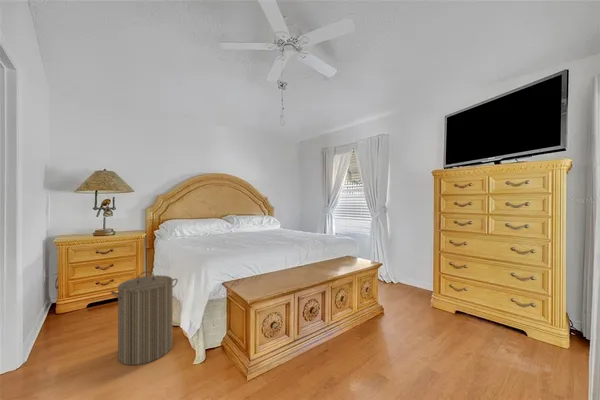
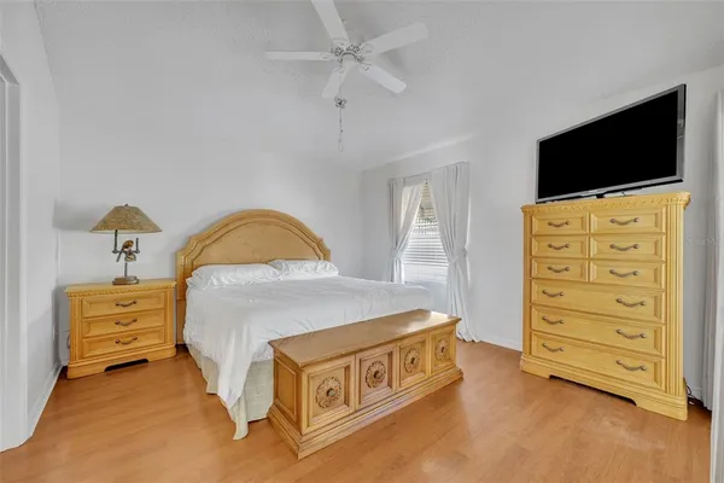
- laundry hamper (146, 311)
